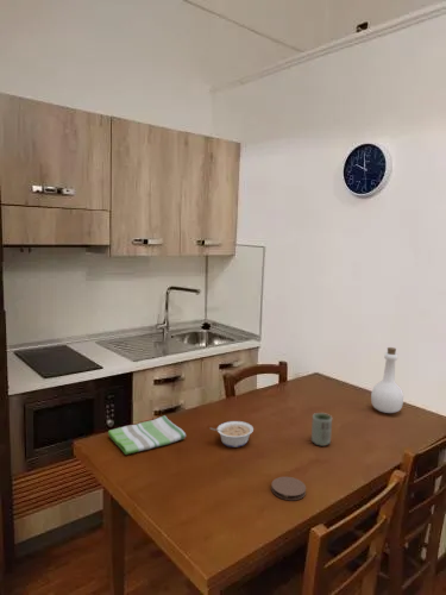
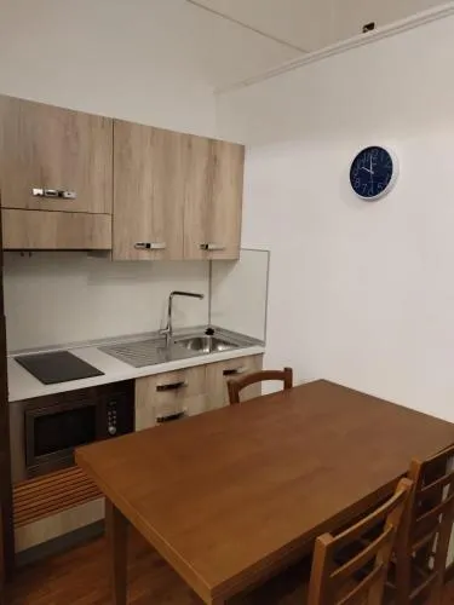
- bottle (388, 380)
- legume (233, 433)
- dish towel (146, 433)
- cup (321, 428)
- coaster (288, 488)
